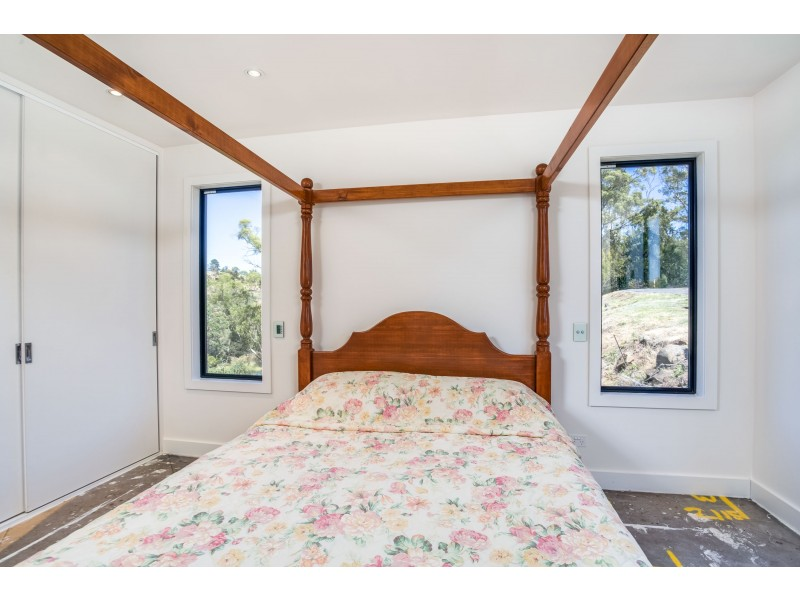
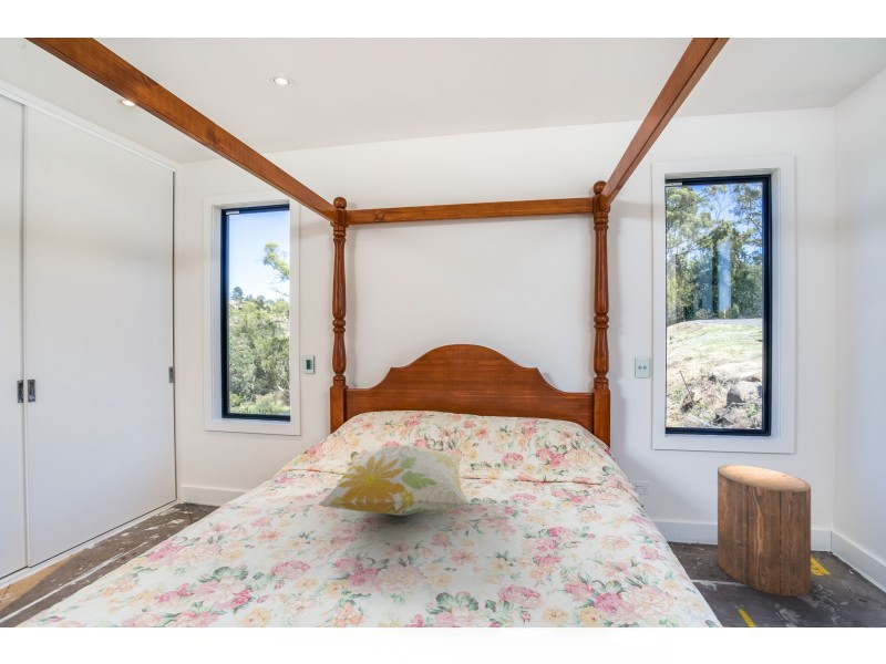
+ stool (761, 525)
+ decorative pillow (401, 477)
